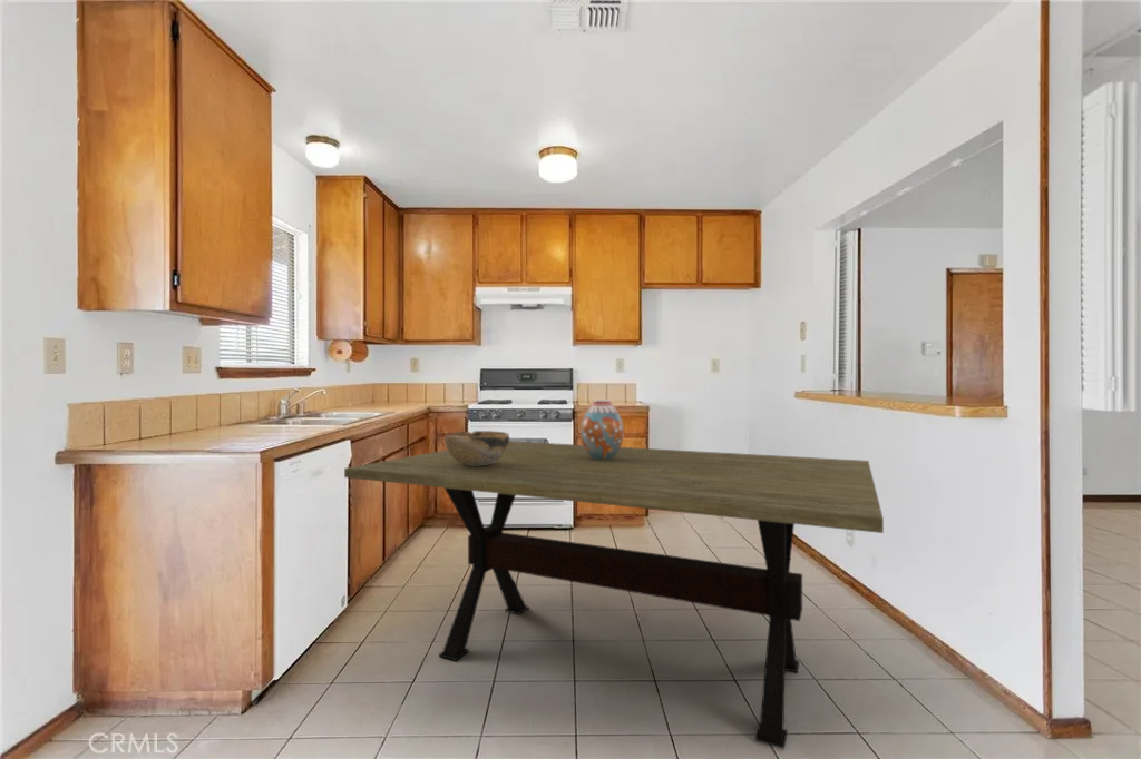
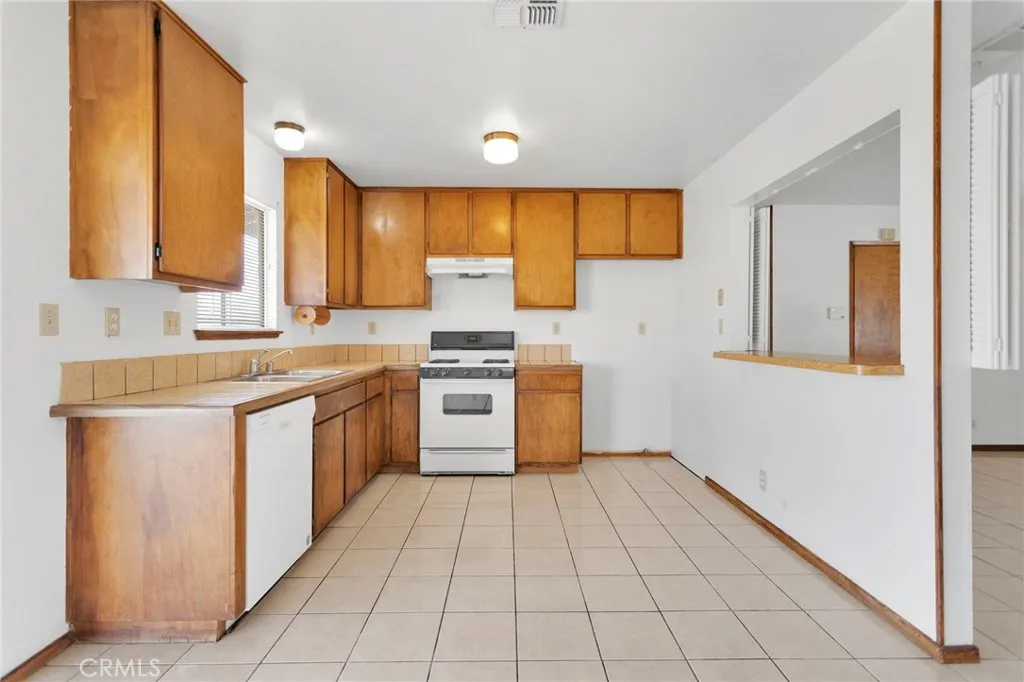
- decorative bowl (477, 448)
- dining table (616, 561)
- vase (602, 428)
